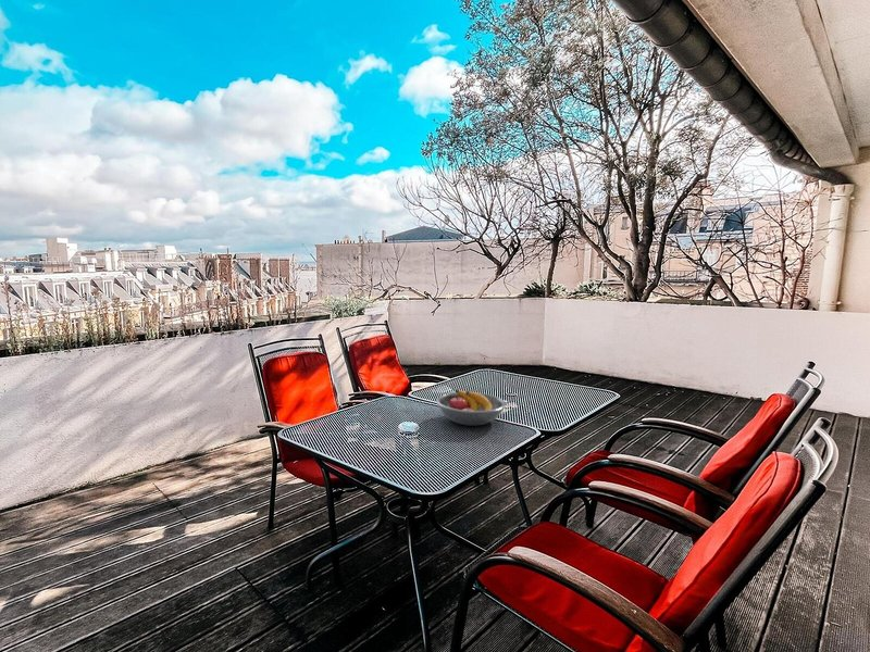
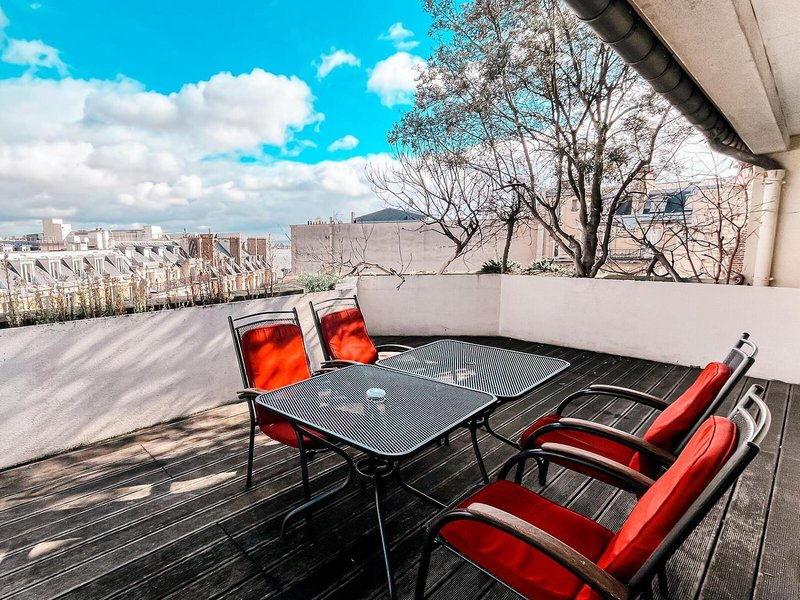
- fruit bowl (470, 408)
